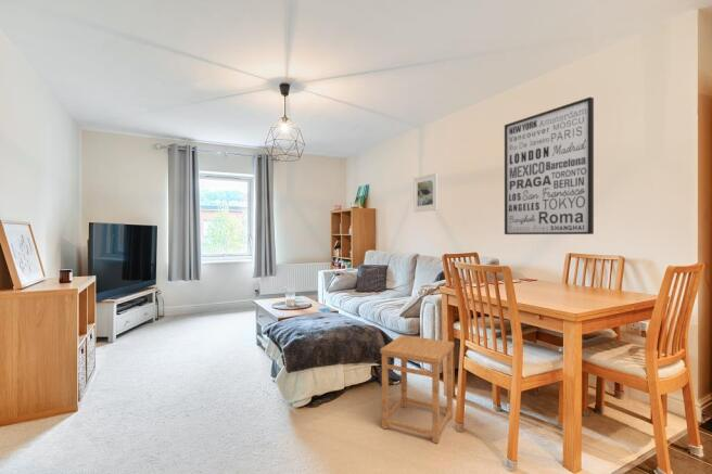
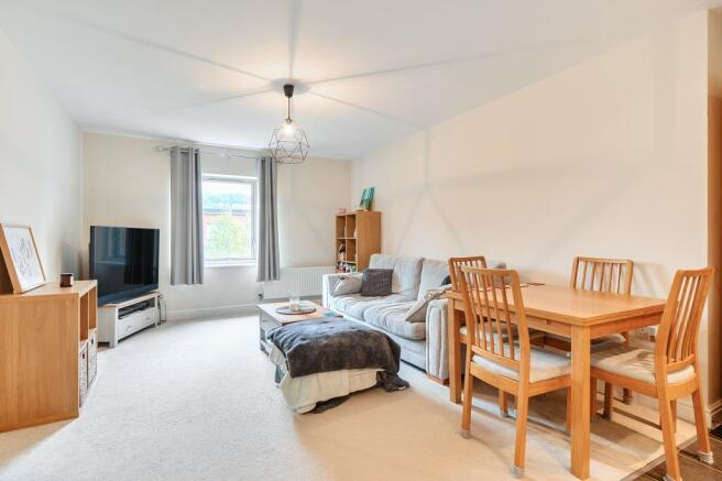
- wall art (544, 174)
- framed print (424, 193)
- side table (419, 374)
